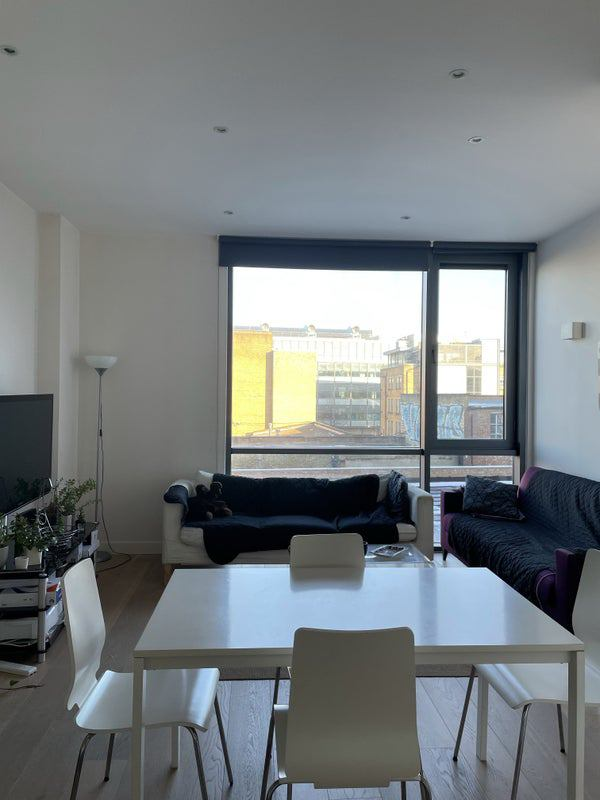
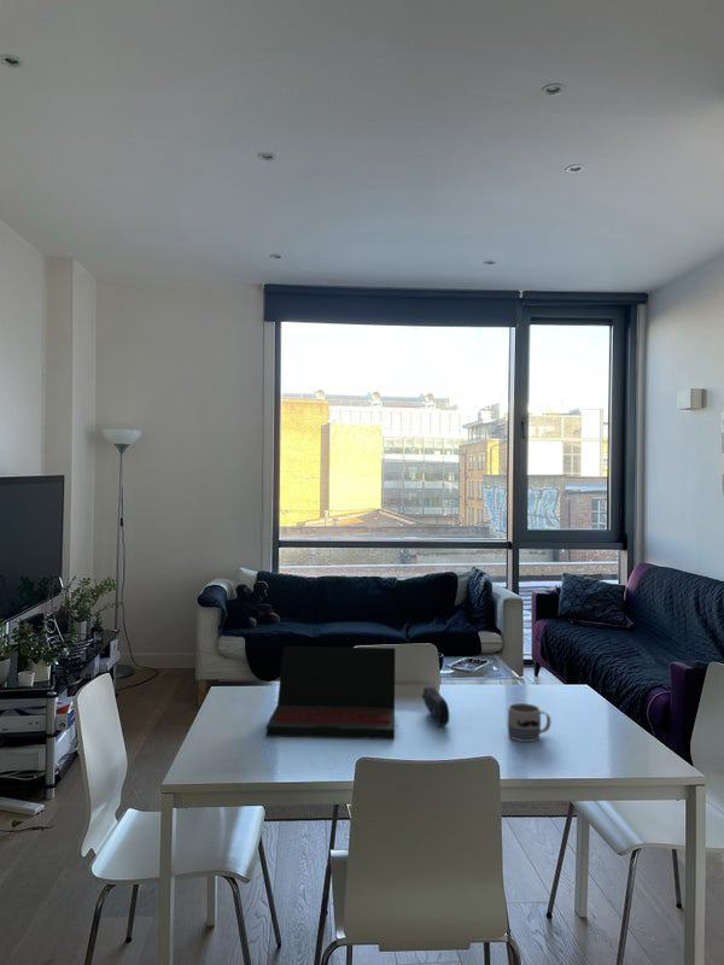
+ pencil case (436, 706)
+ laptop (334, 688)
+ mug (529, 721)
